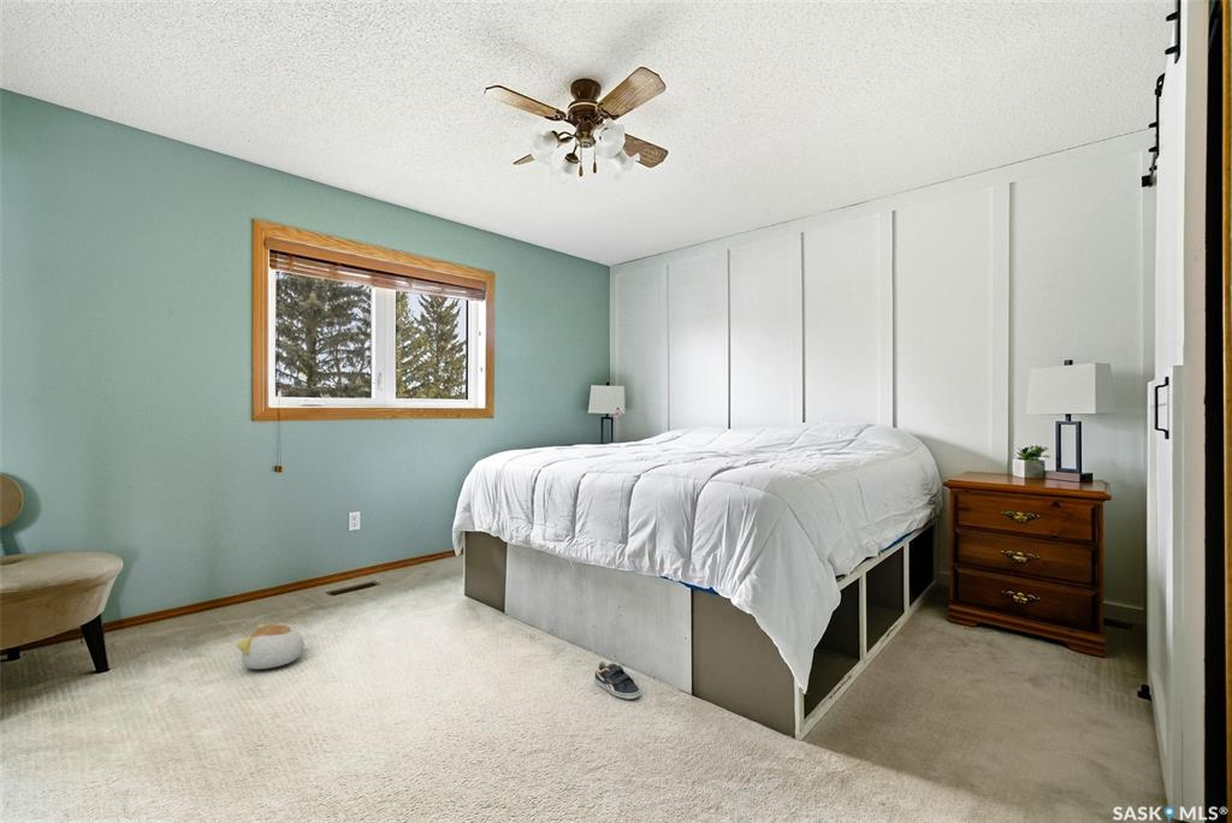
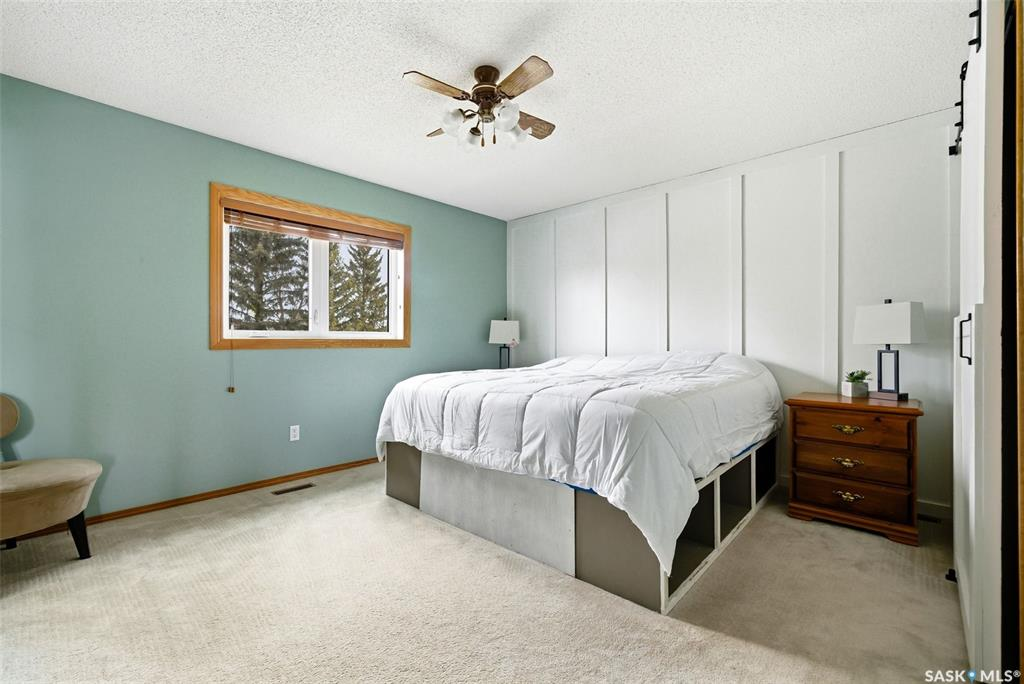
- plush toy (278, 644)
- sneaker (615, 677)
